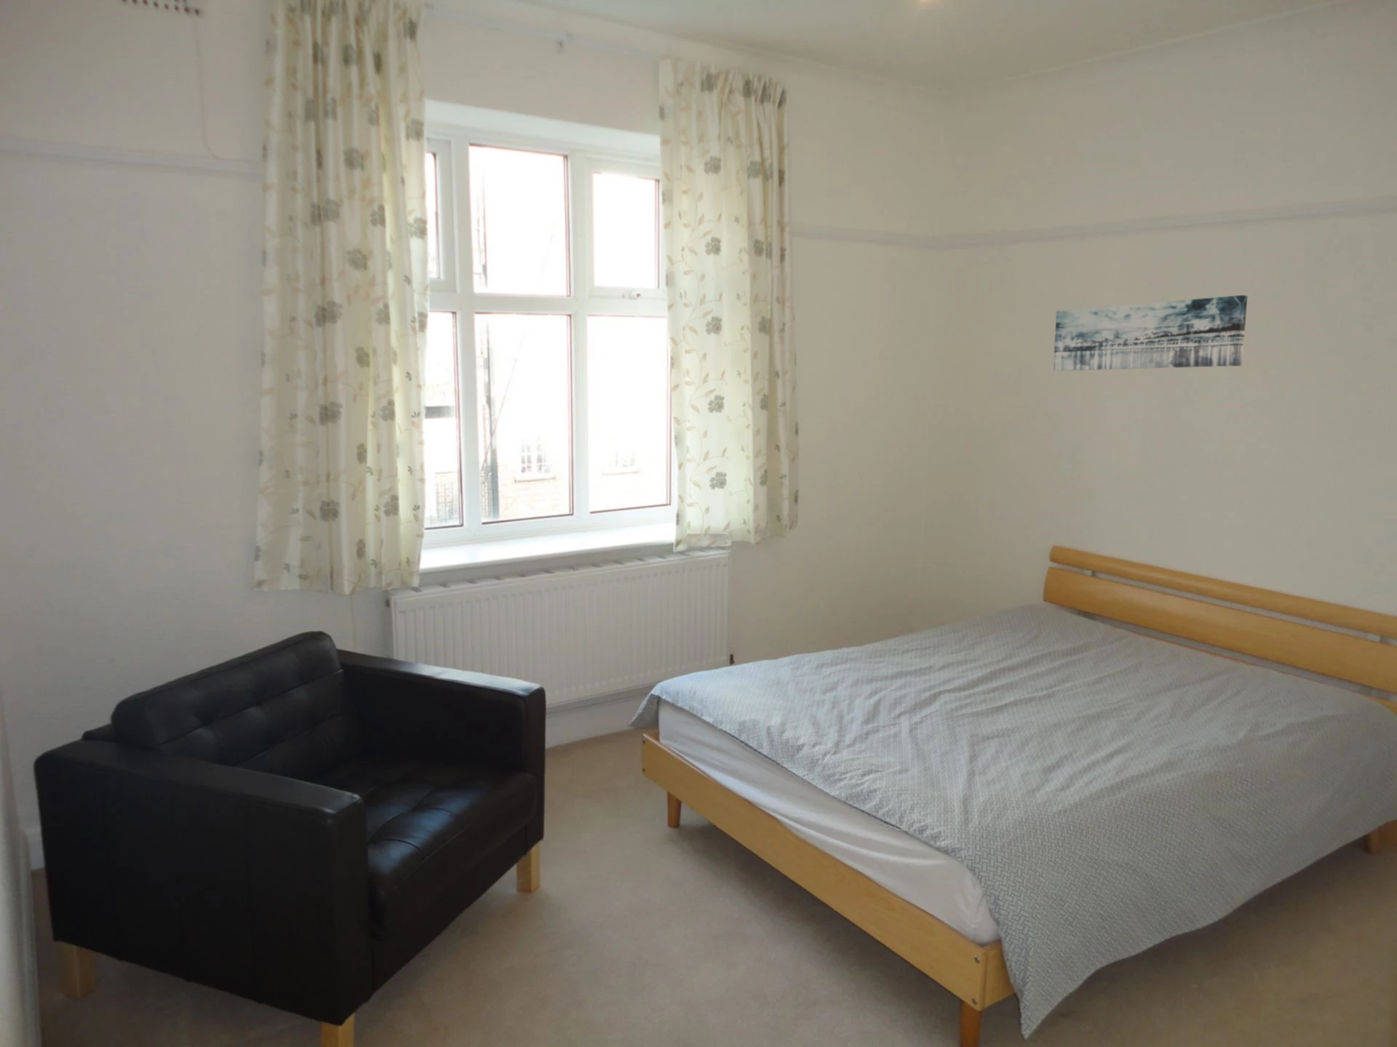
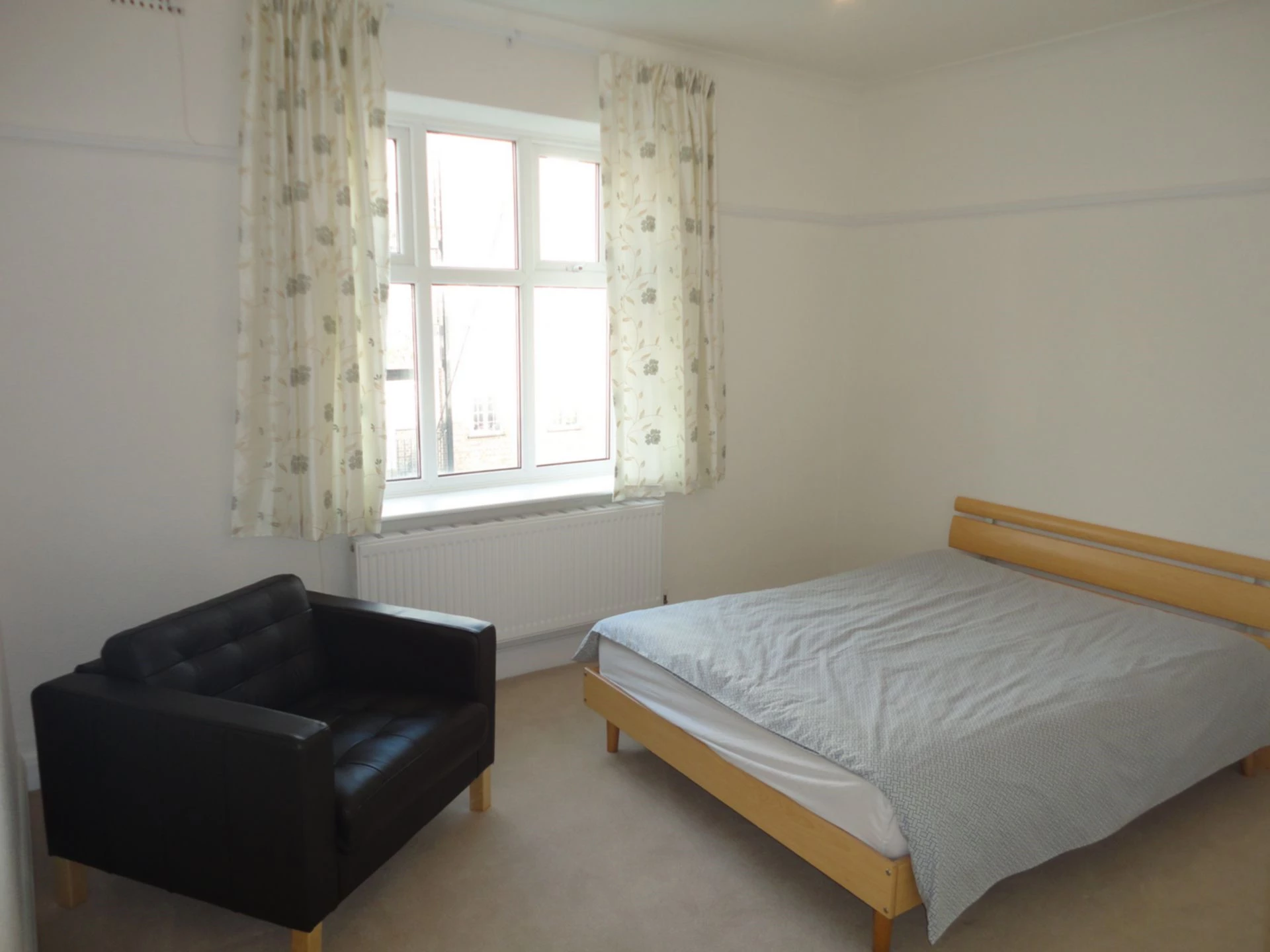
- wall art (1142, 335)
